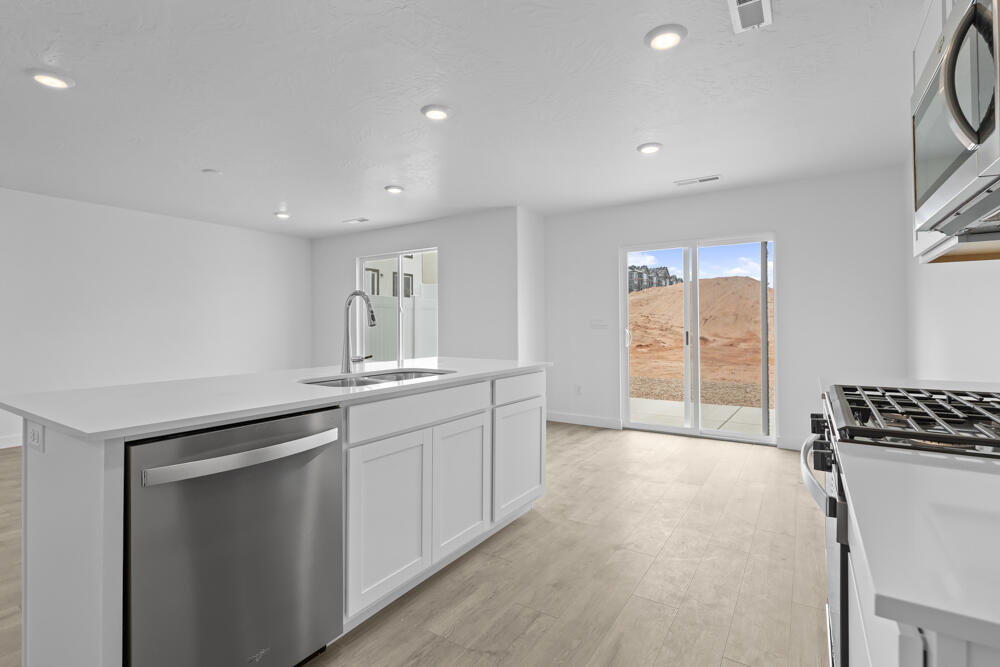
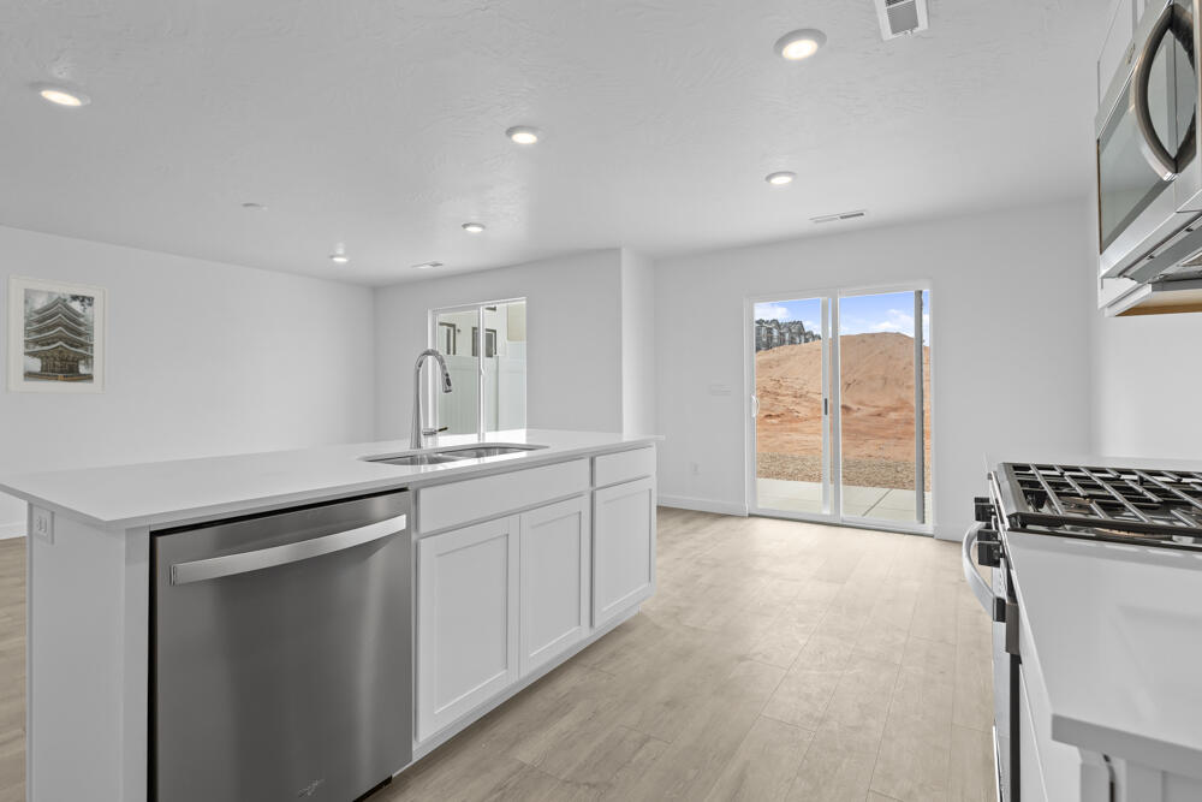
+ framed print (59, 337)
